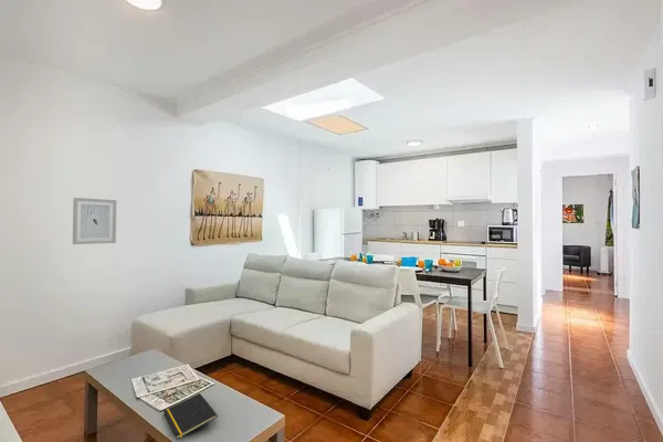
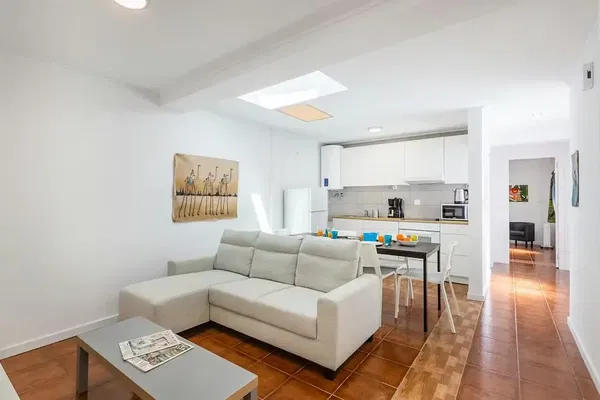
- notepad (189, 413)
- wall art (95, 221)
